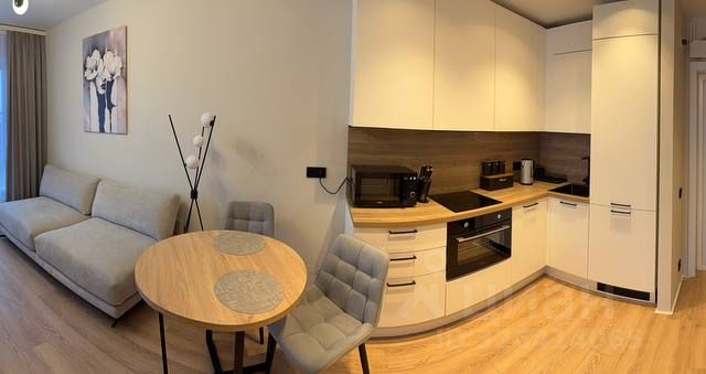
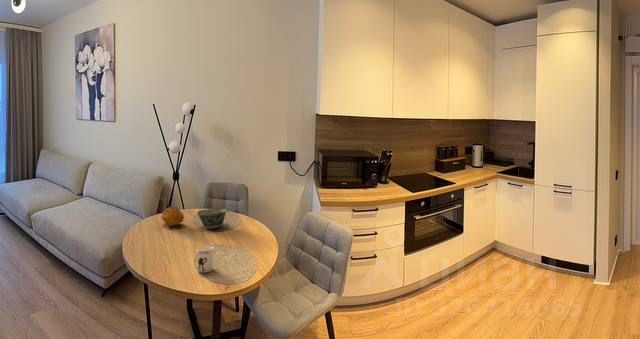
+ cup (205, 259)
+ fruit (172, 215)
+ bowl (212, 218)
